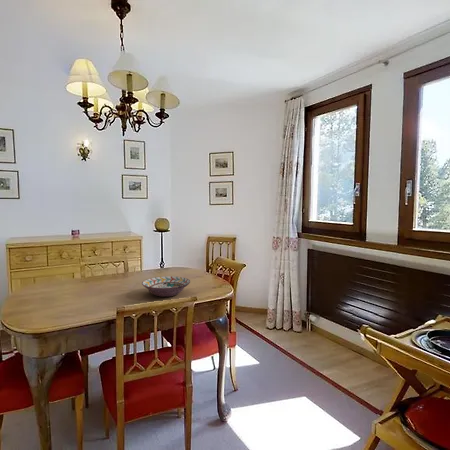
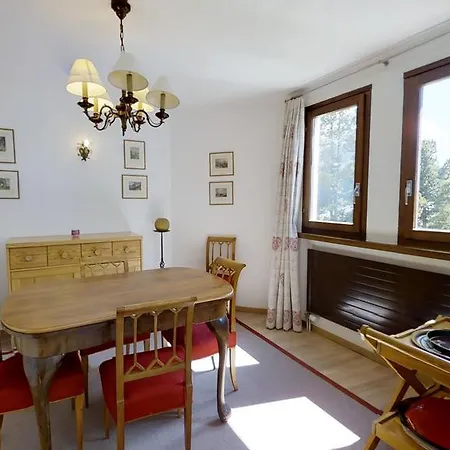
- decorative bowl (166, 287)
